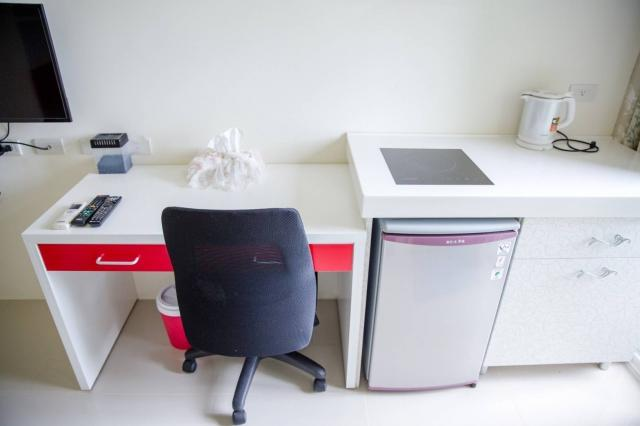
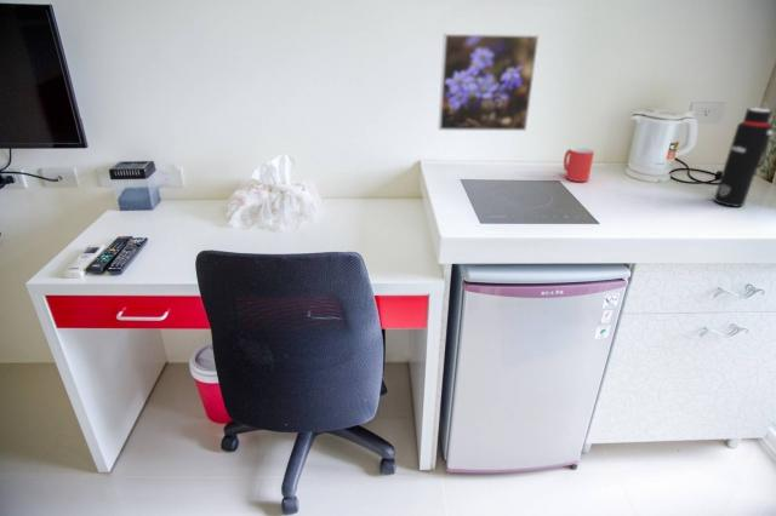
+ mug (575, 162)
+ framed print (486, 84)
+ water bottle (746, 159)
